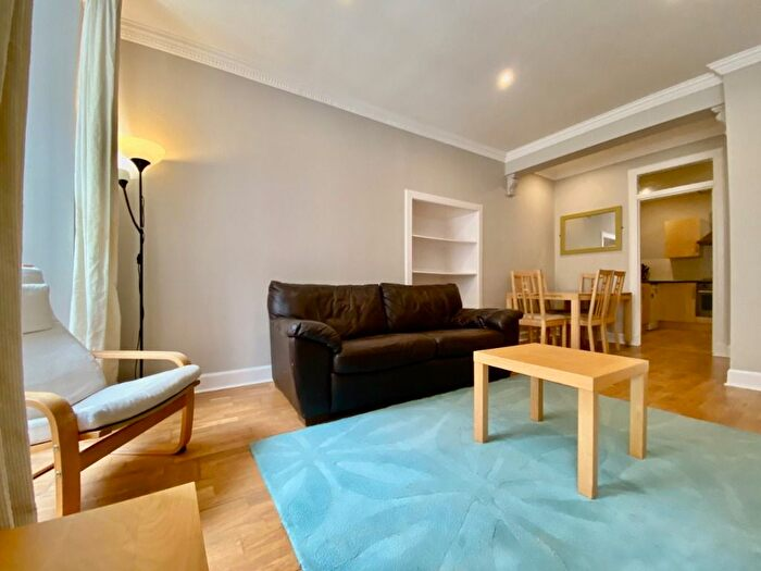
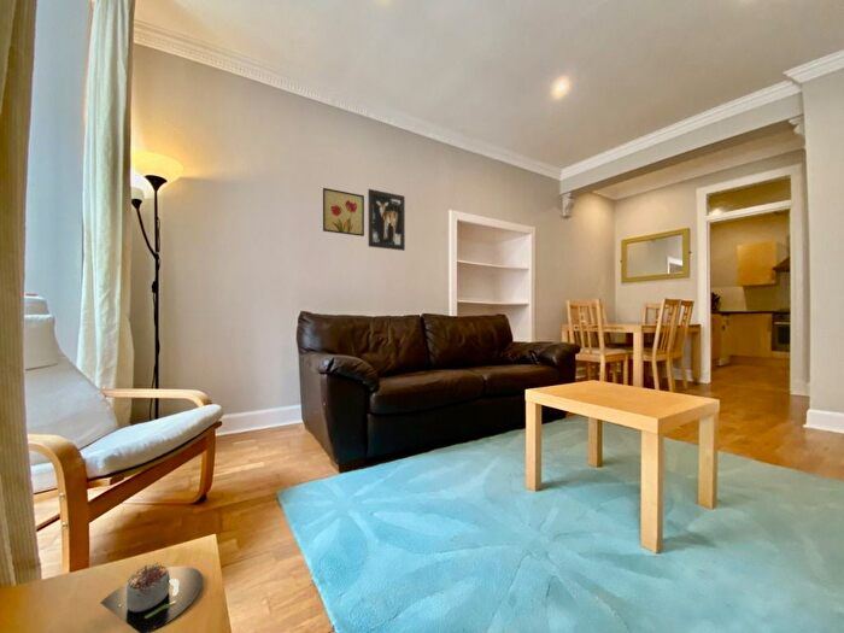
+ wall art (387, 221)
+ candle (148, 586)
+ wall art (344, 212)
